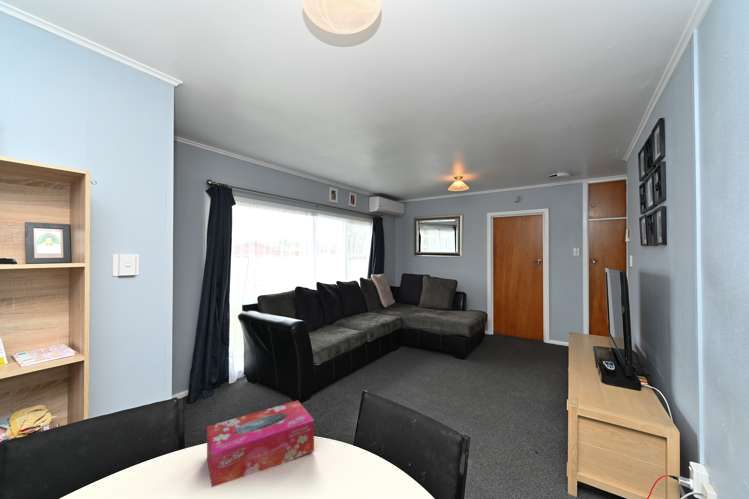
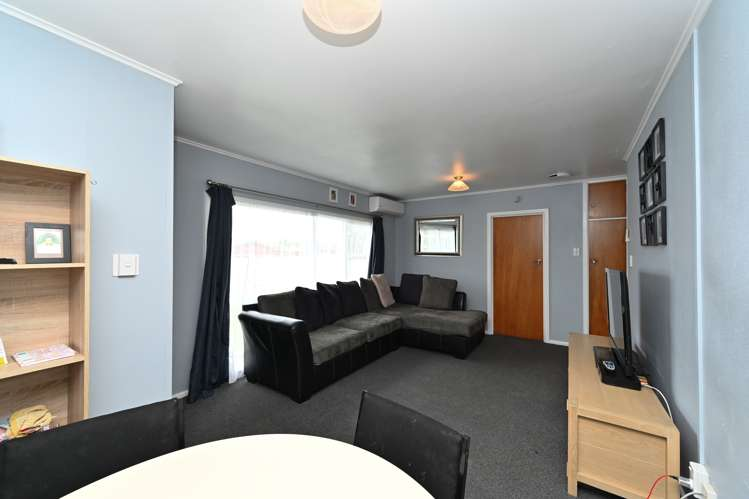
- tissue box (261, 439)
